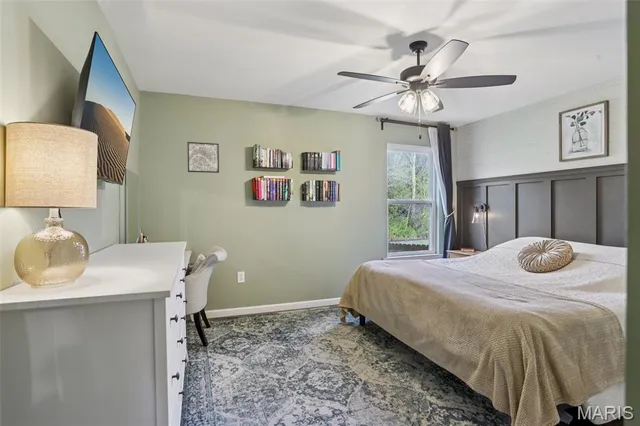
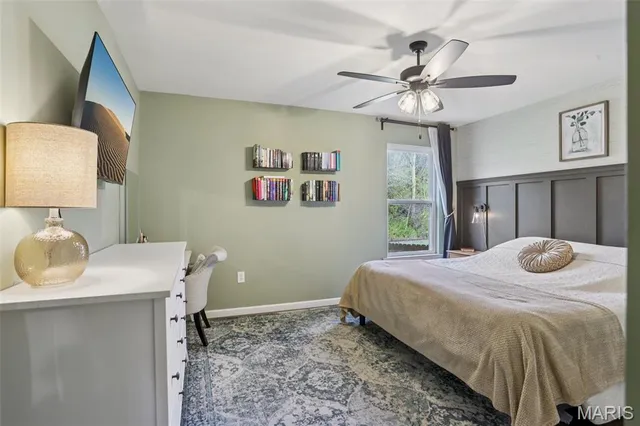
- wall art (203, 157)
